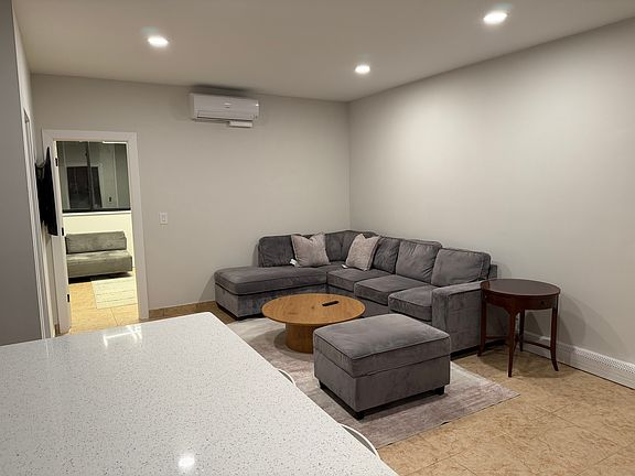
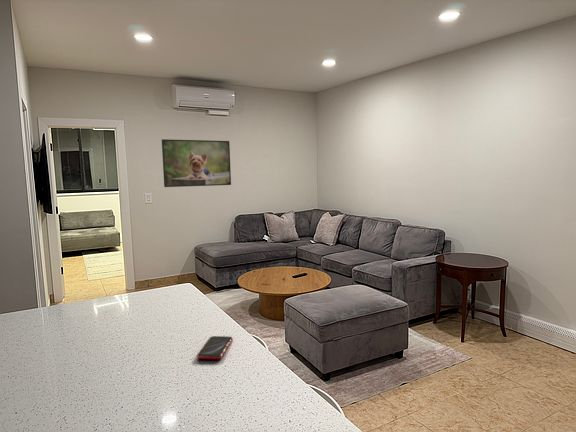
+ smartphone (215, 347)
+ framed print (197, 163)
